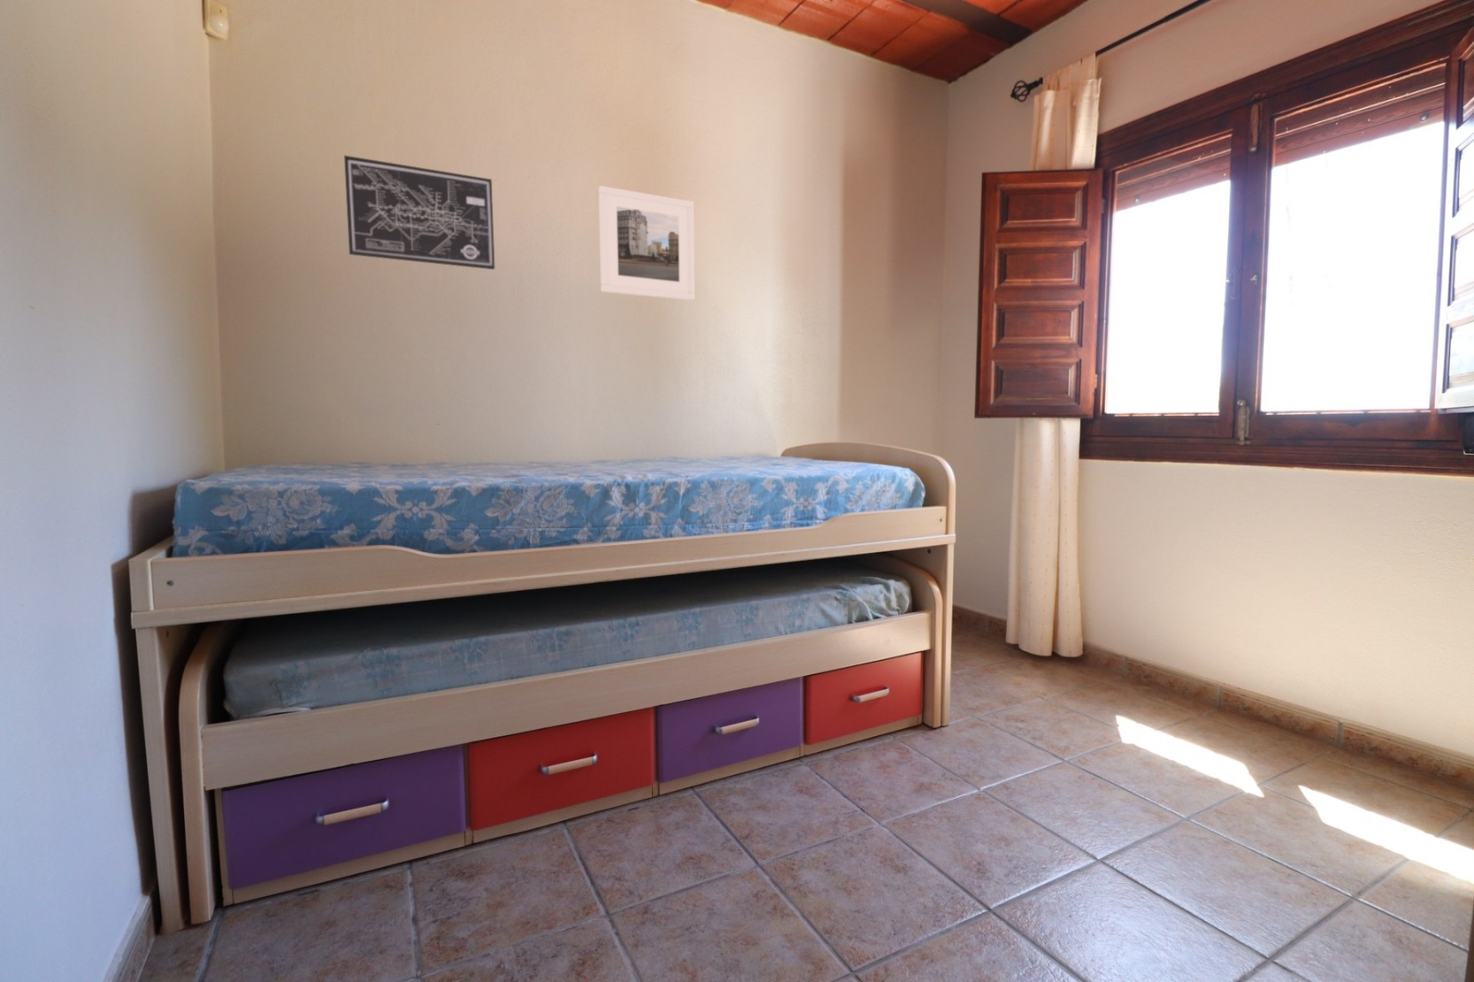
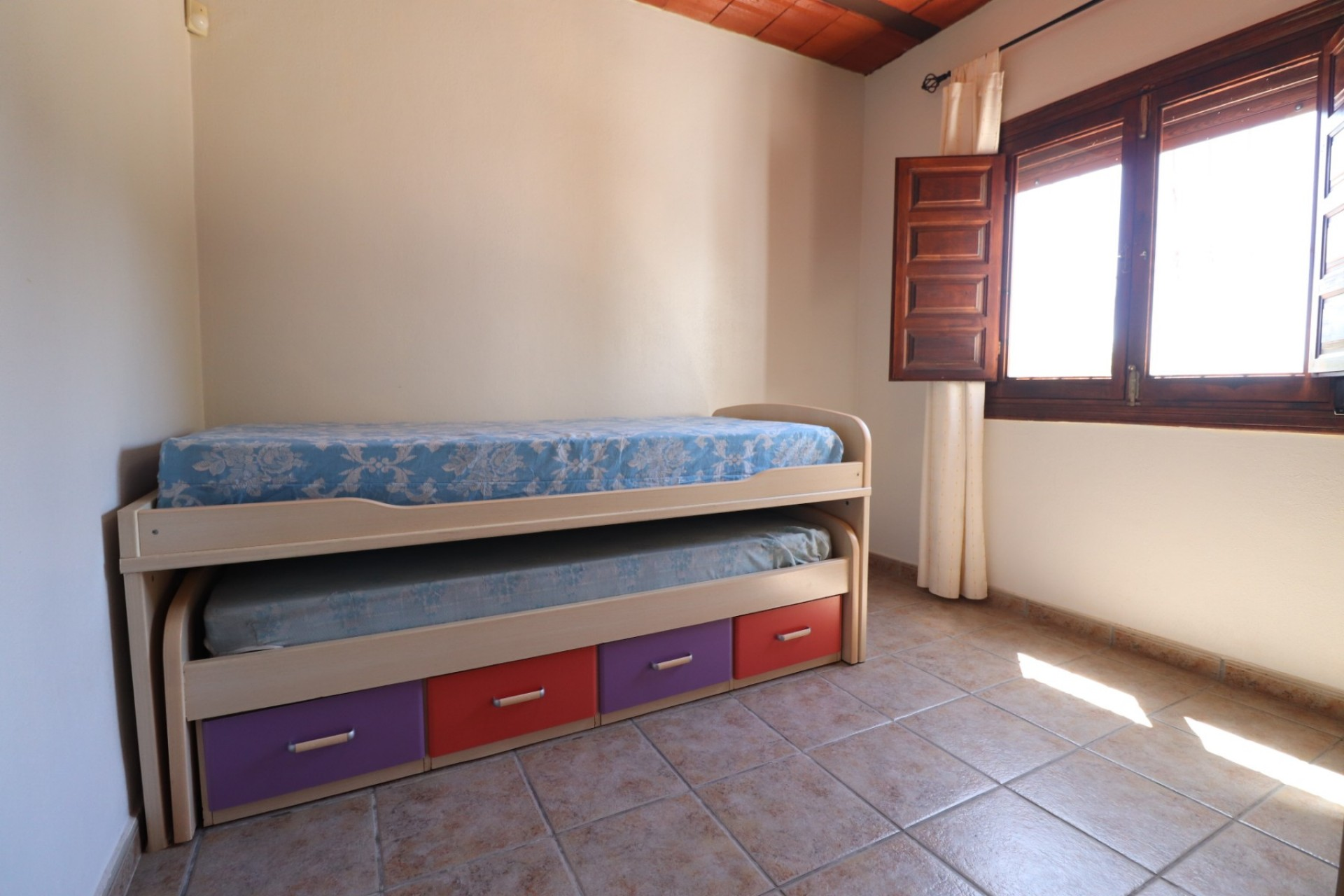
- wall art (423, 215)
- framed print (648, 246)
